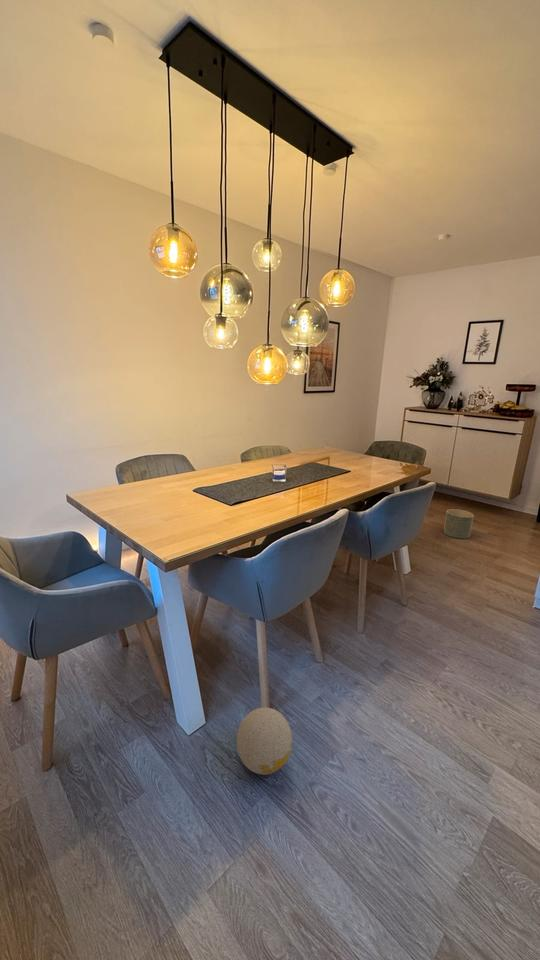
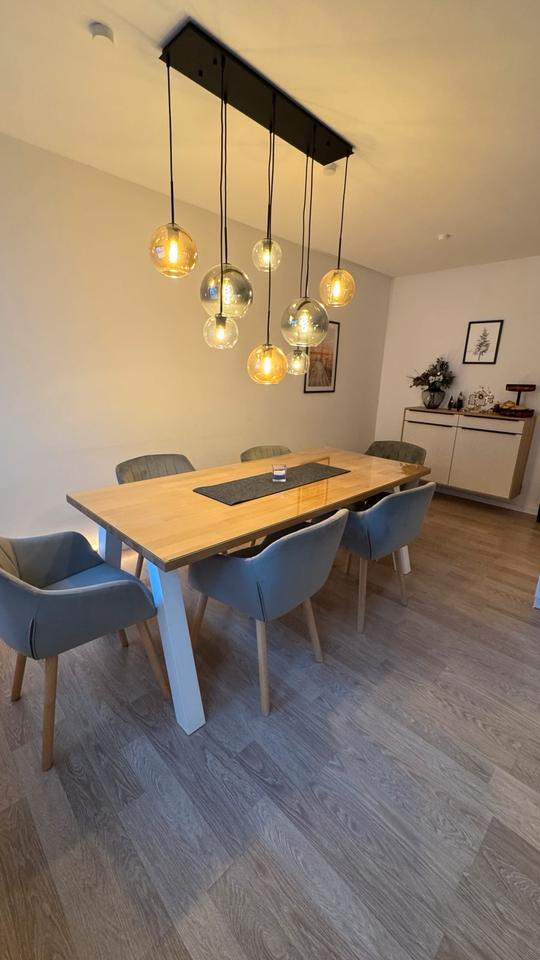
- planter (458, 523)
- decorative ball (264, 739)
